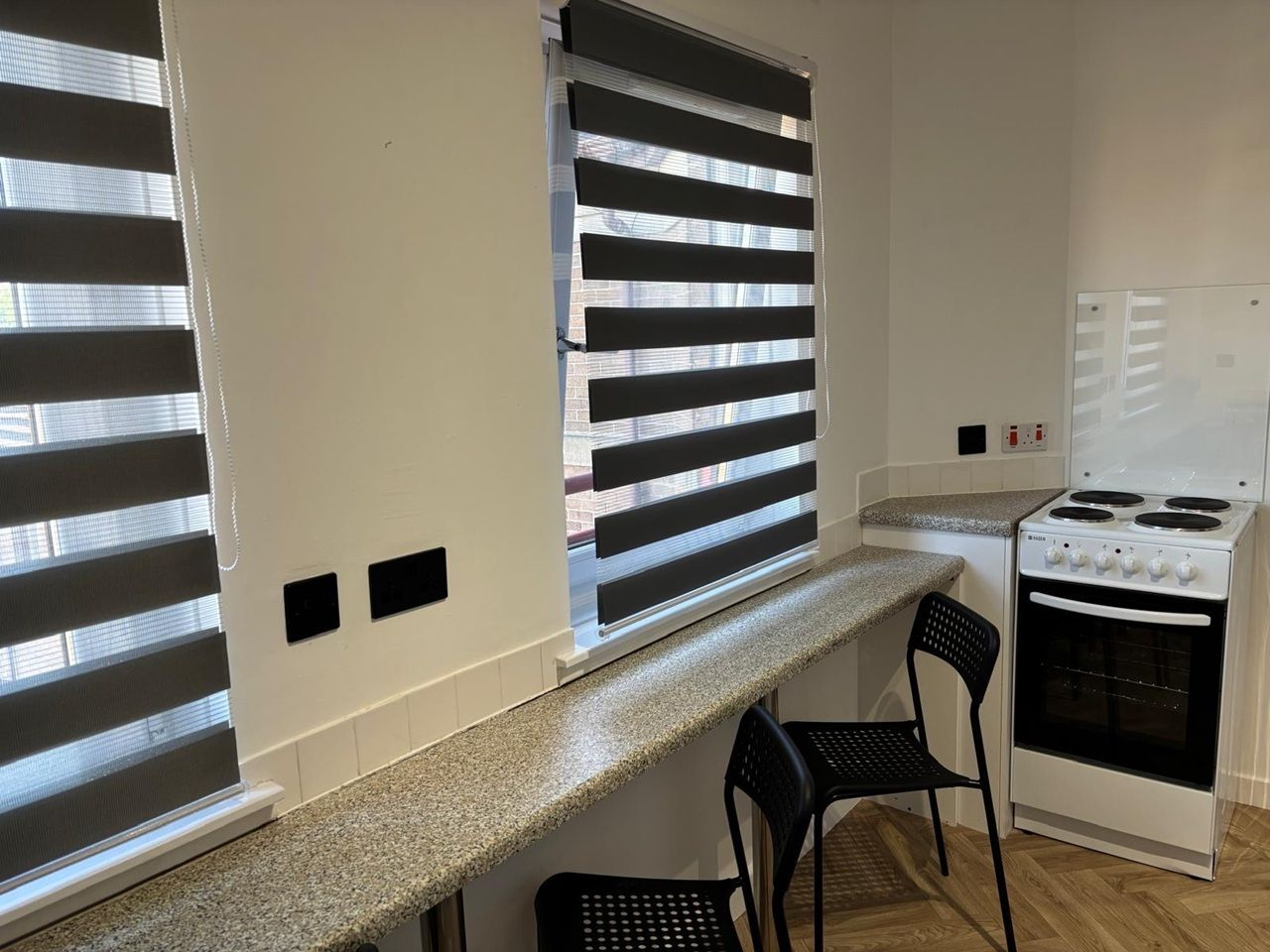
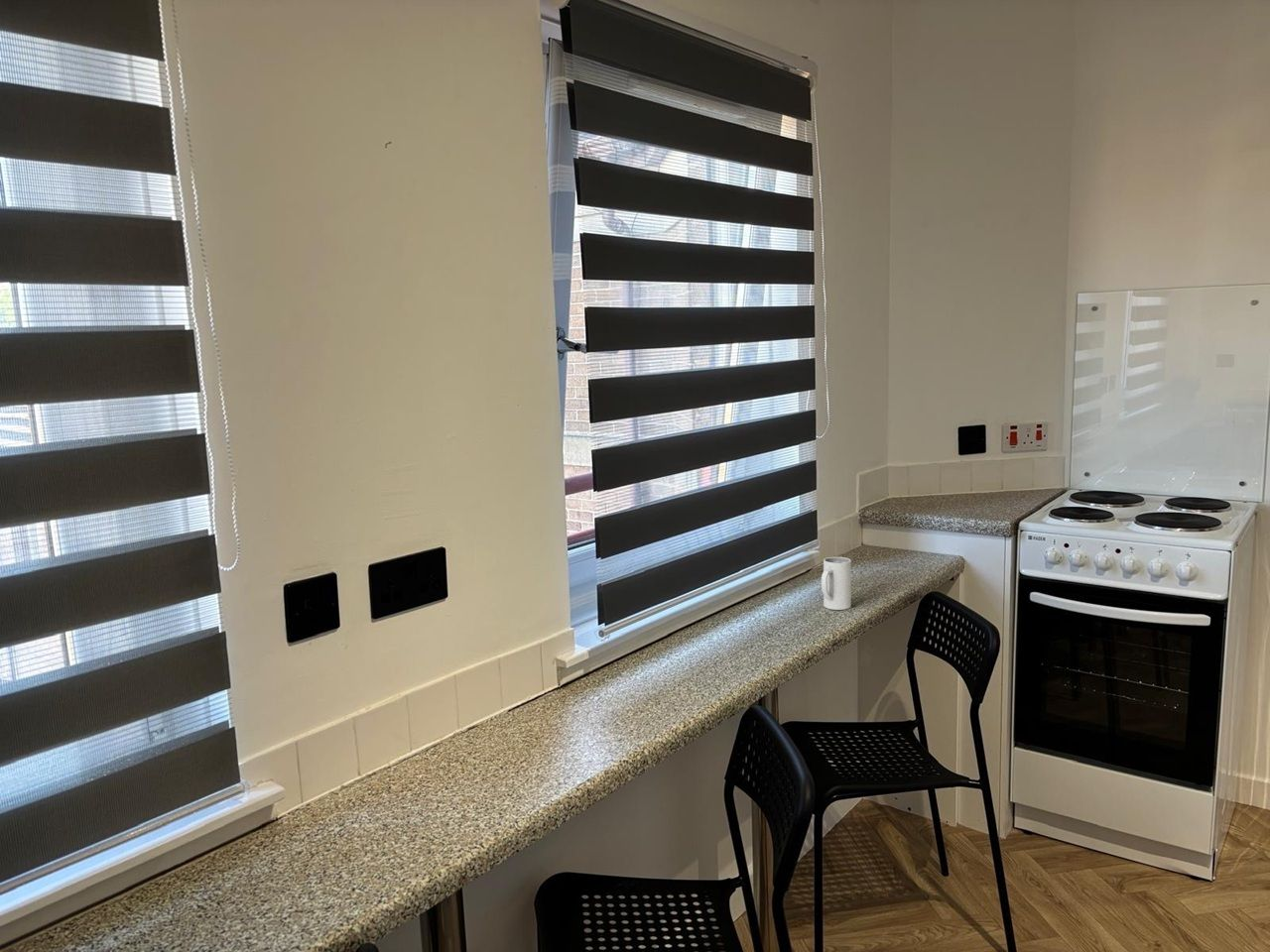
+ mug (833, 584)
